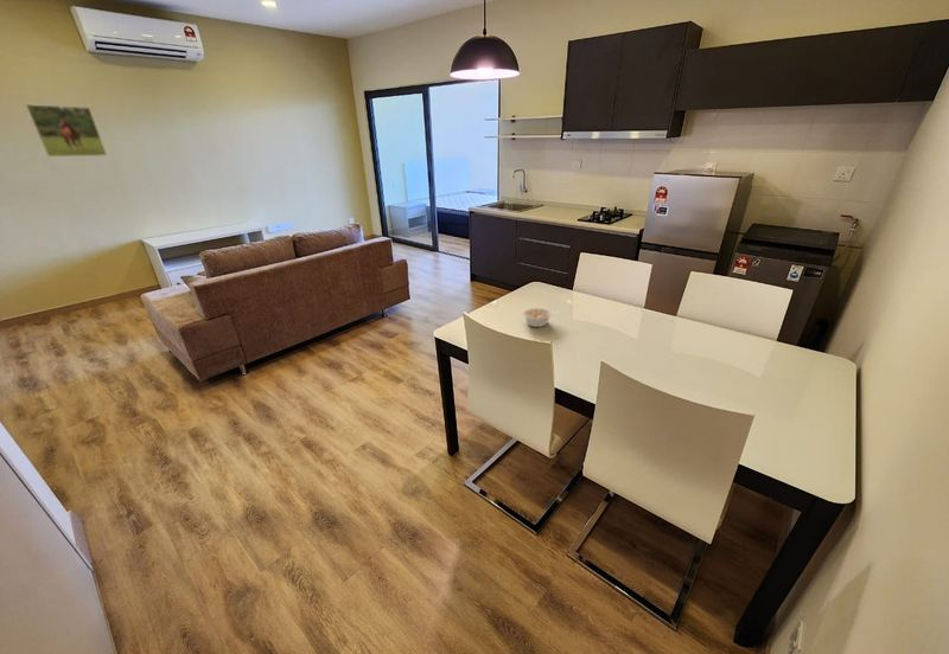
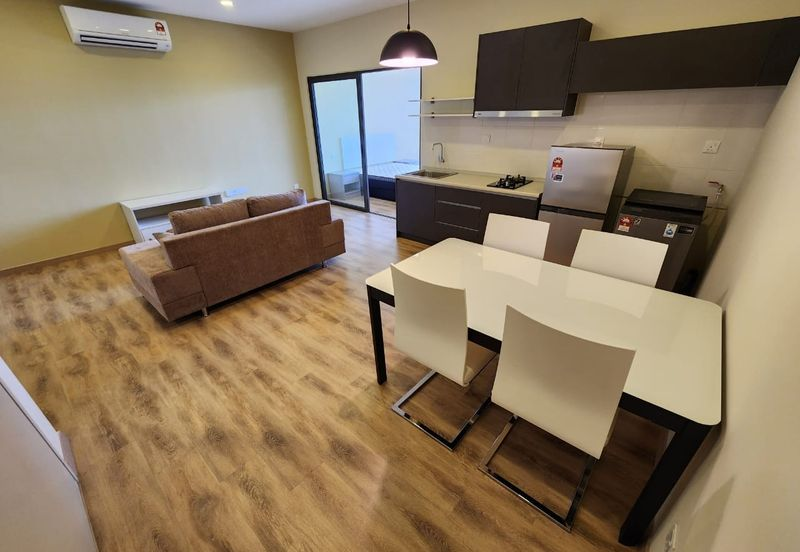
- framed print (69, 132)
- legume (537, 316)
